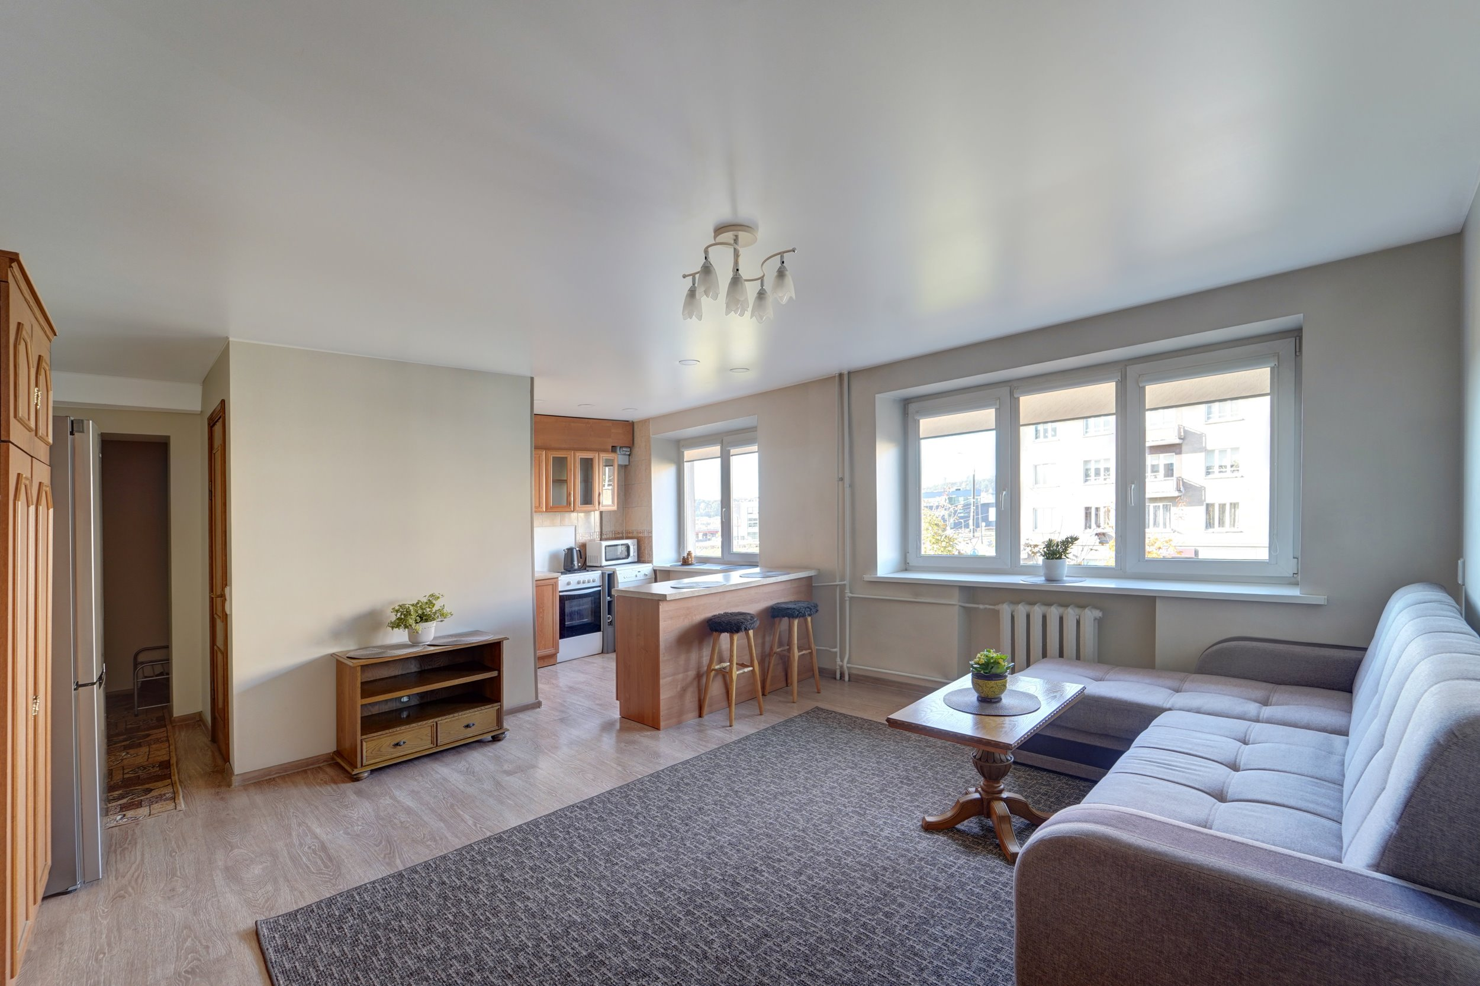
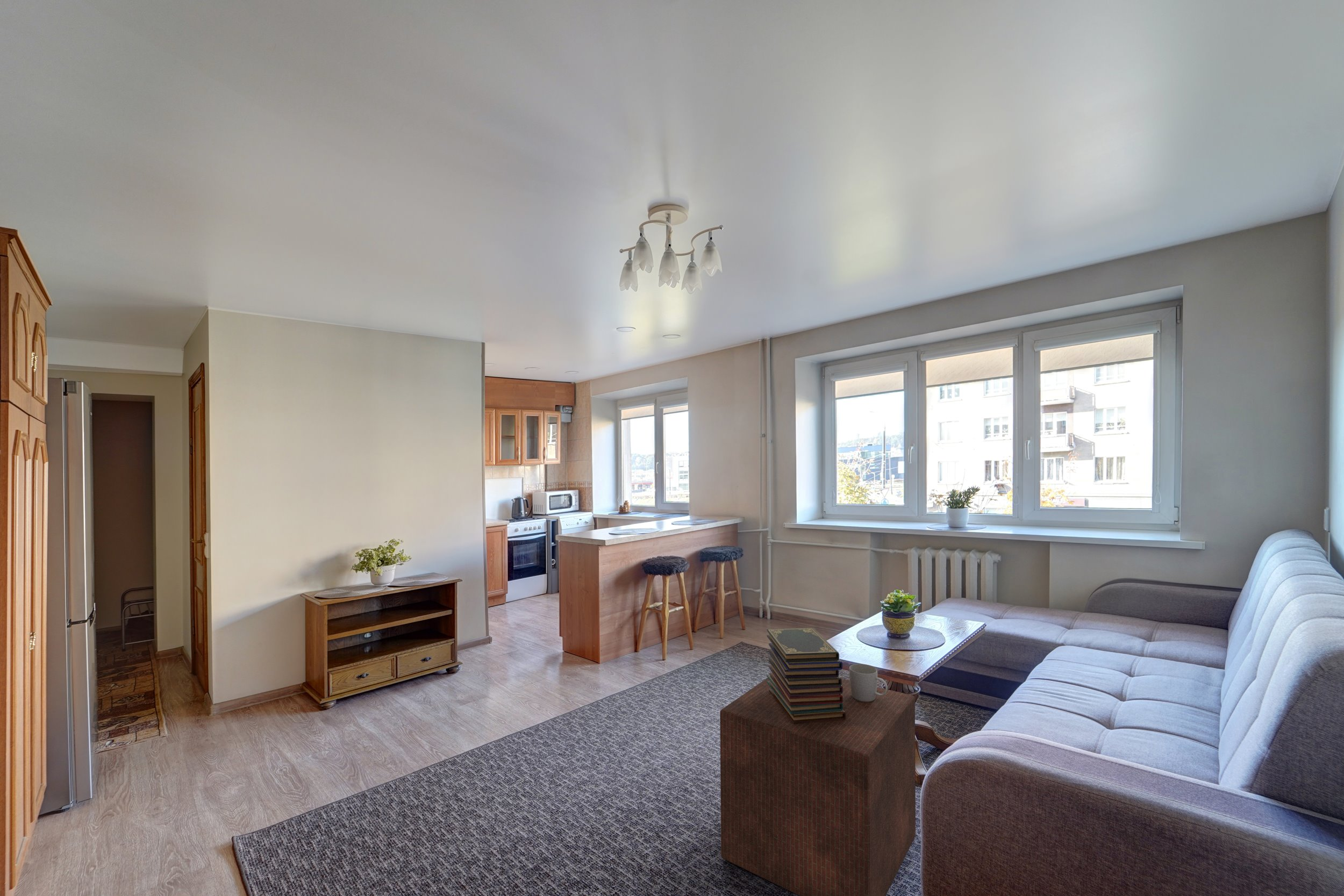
+ ottoman (820, 775)
+ mug (868, 684)
+ book stack (802, 671)
